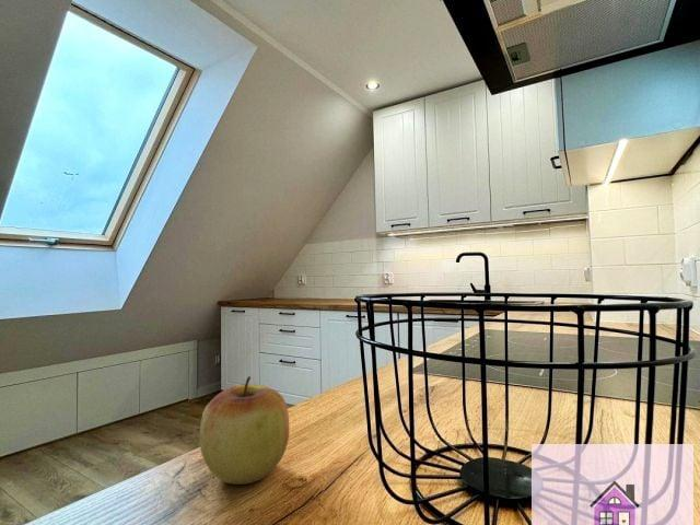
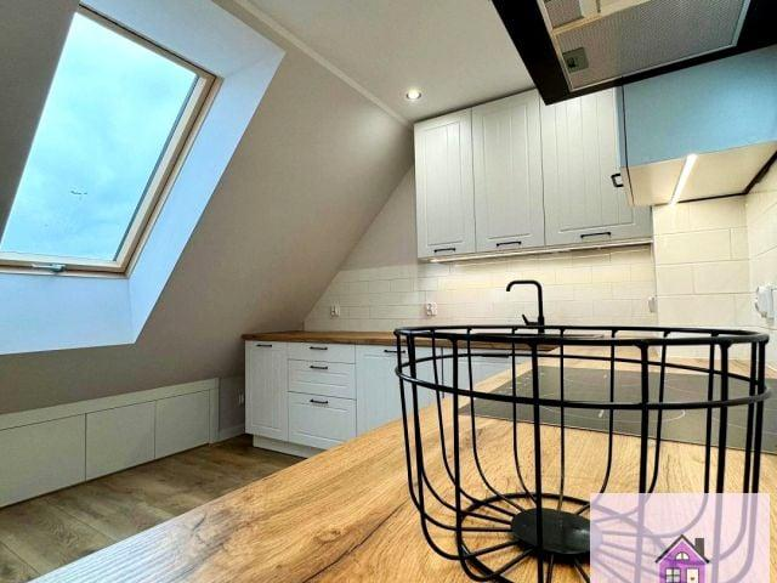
- apple (245, 423)
